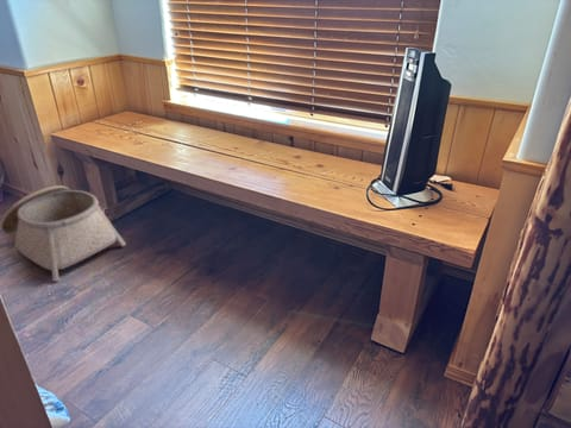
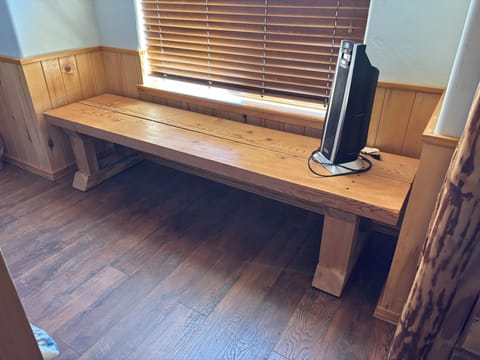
- basket (55, 219)
